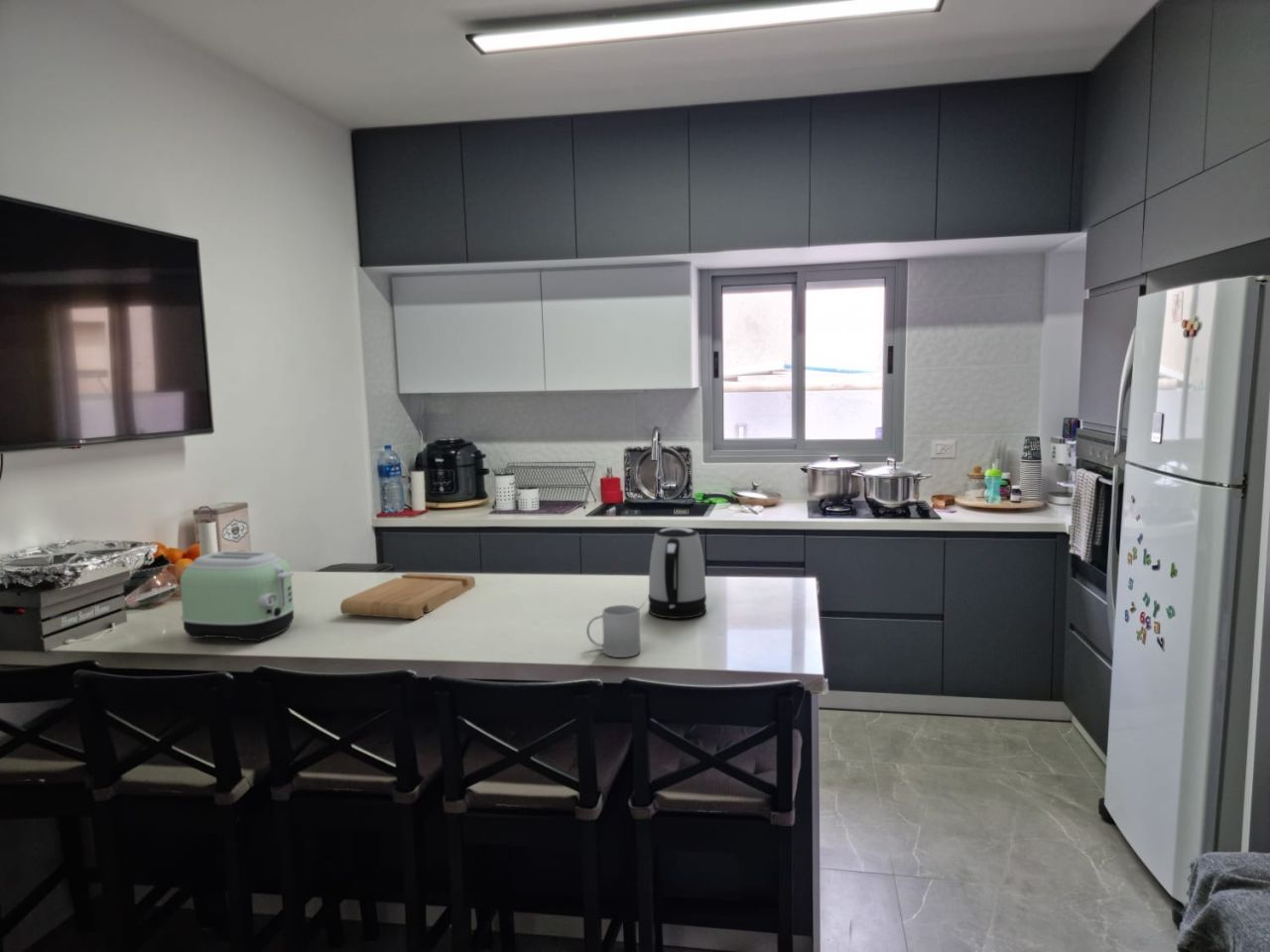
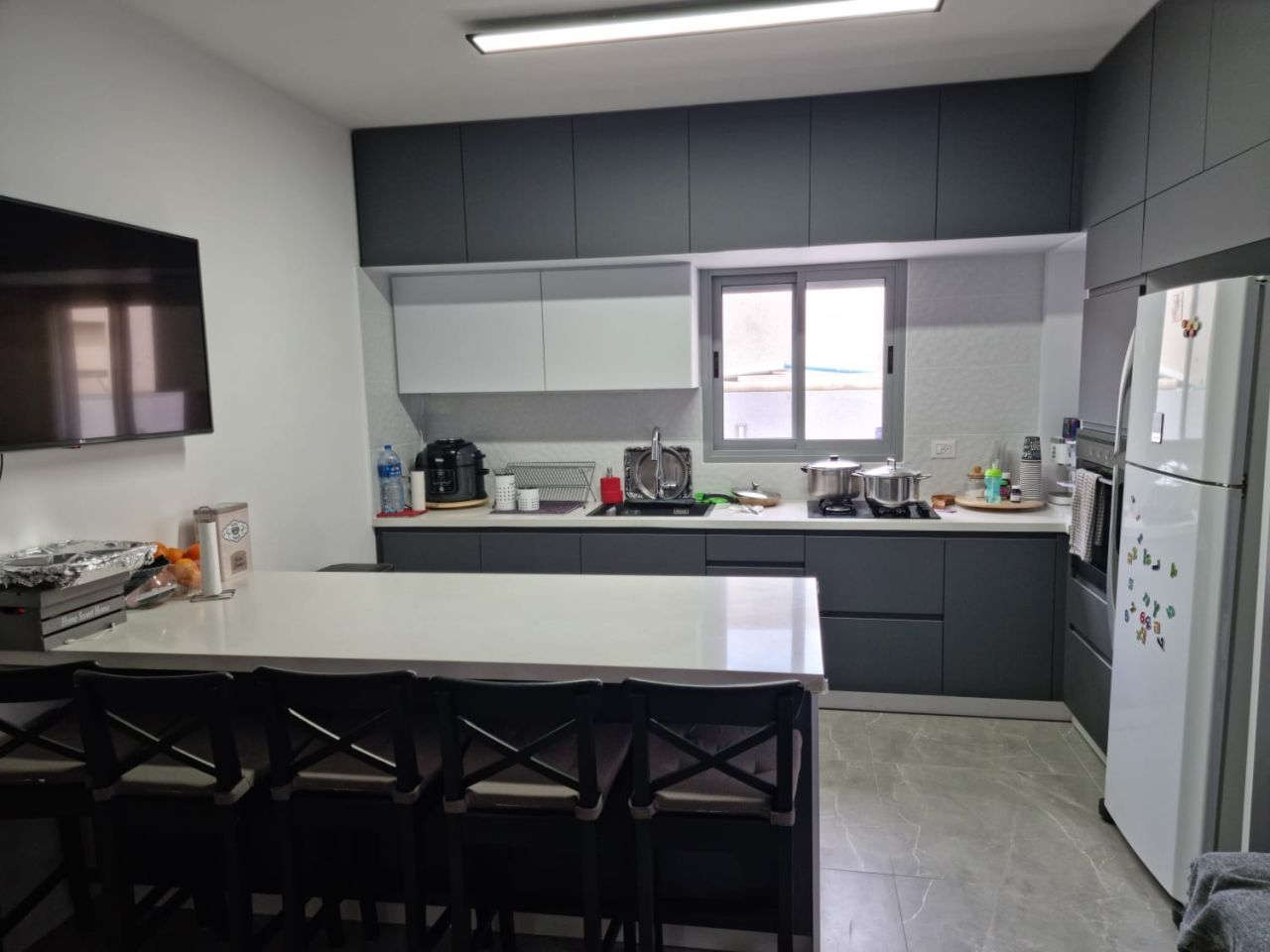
- cutting board (412, 594)
- toaster (241, 594)
- mug (613, 631)
- kettle (676, 571)
